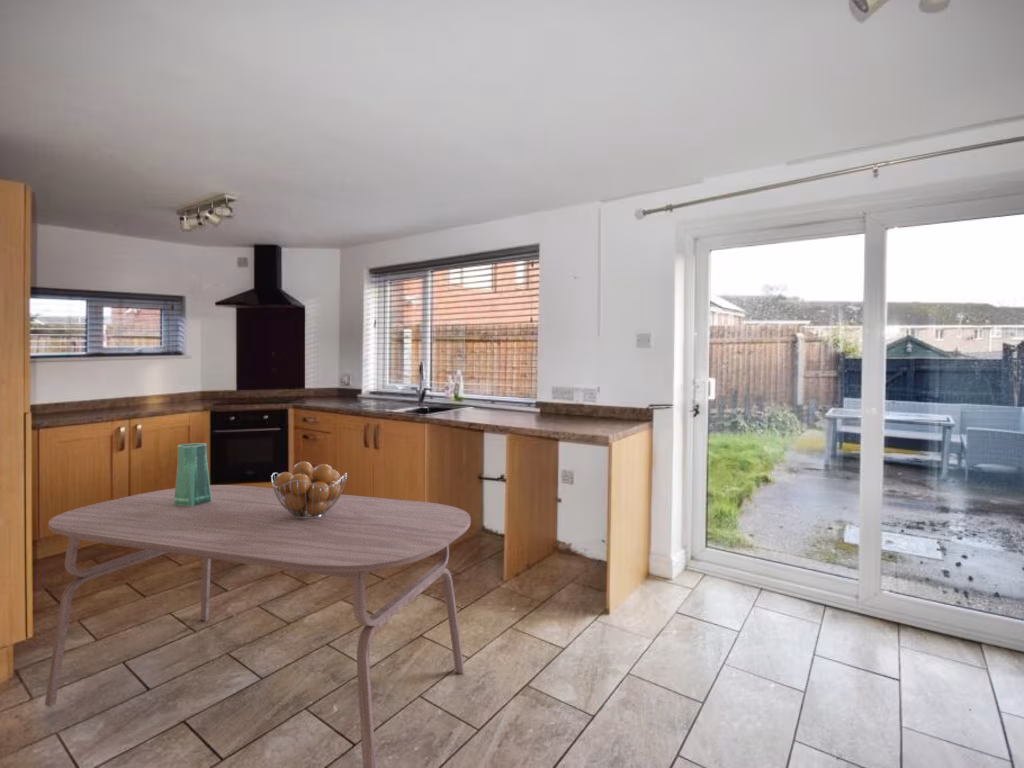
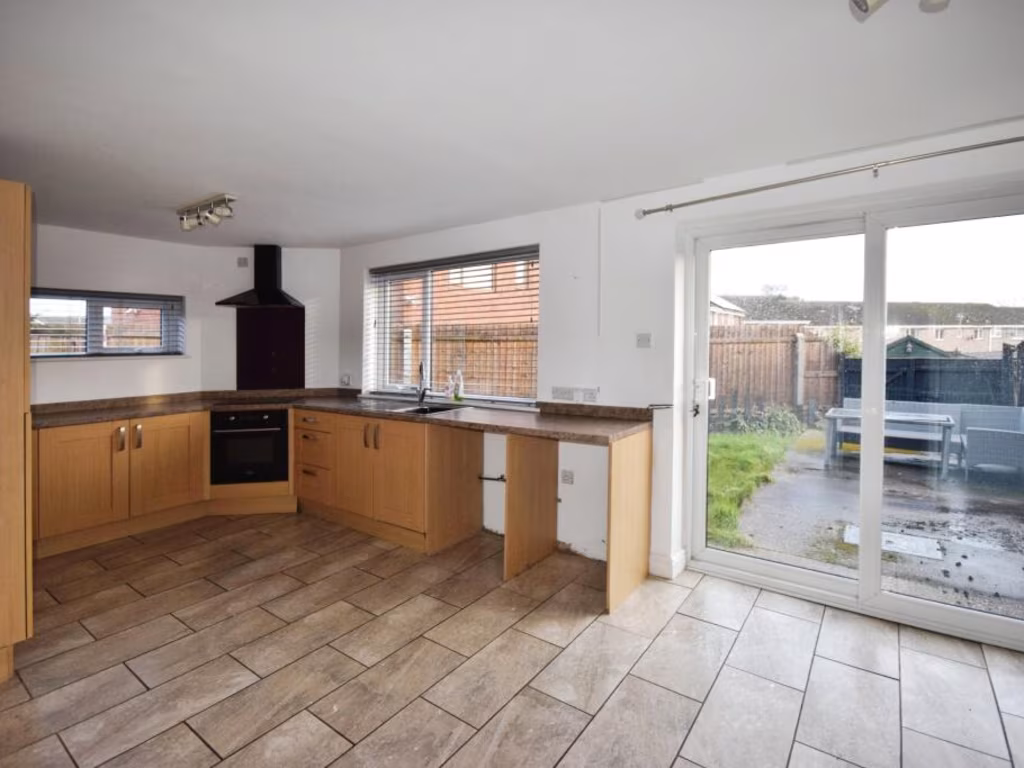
- vase (192, 473)
- dining table (271, 567)
- fruit basket (309, 488)
